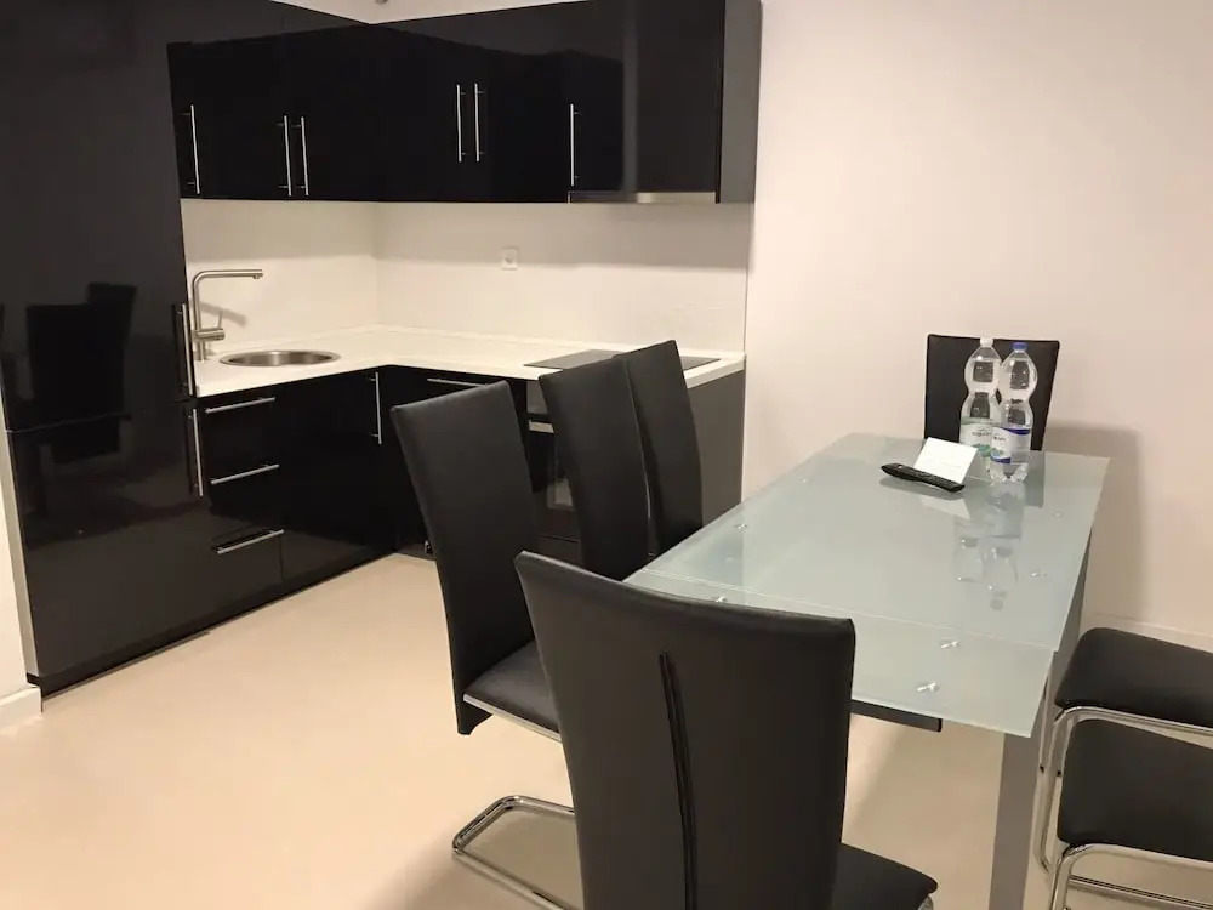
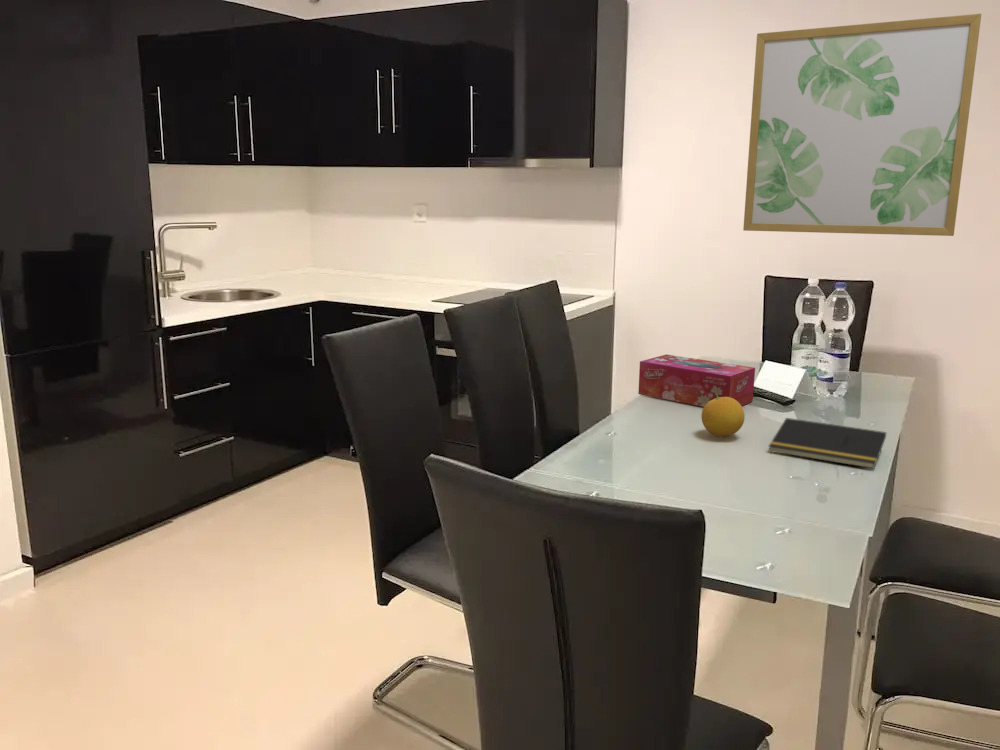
+ fruit (722, 416)
+ tissue box (695, 381)
+ notepad (827, 441)
+ wall art (852, 131)
